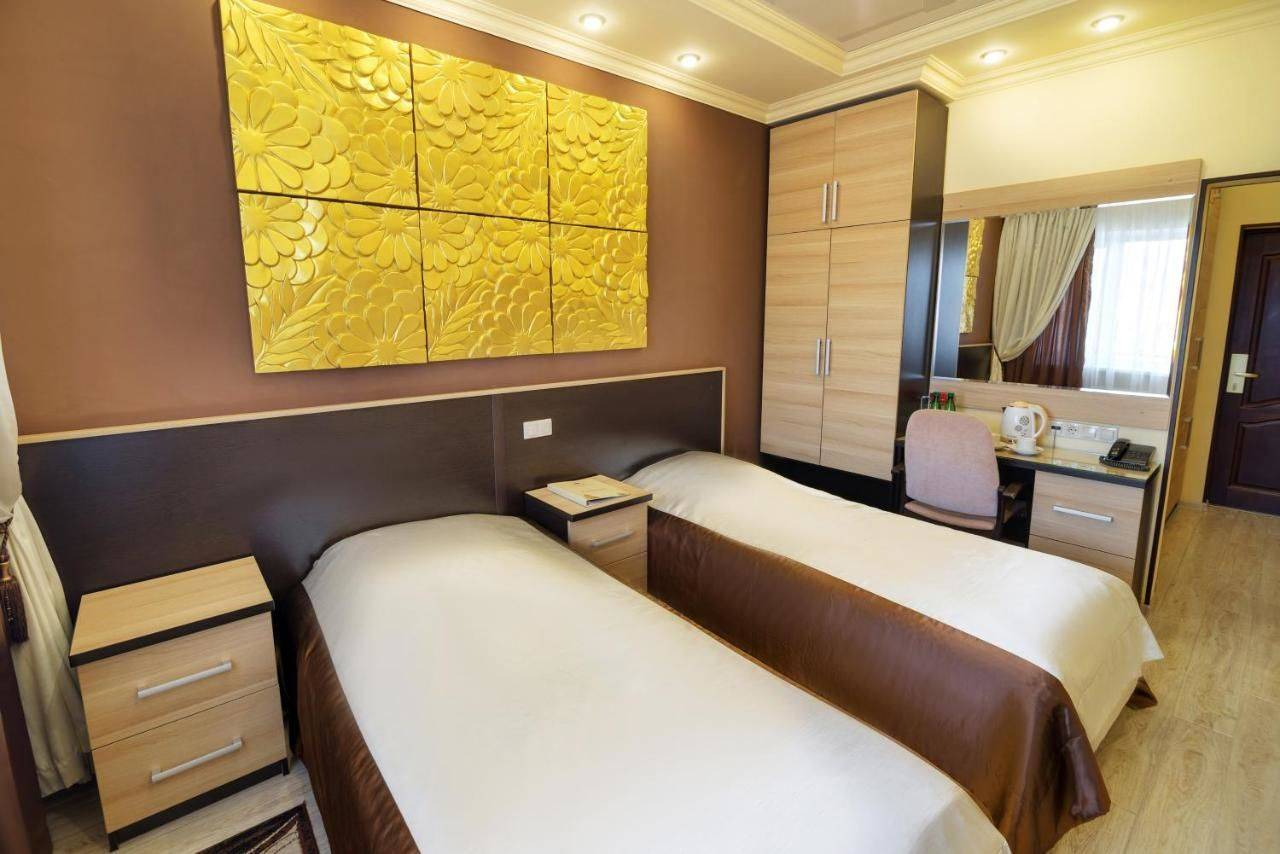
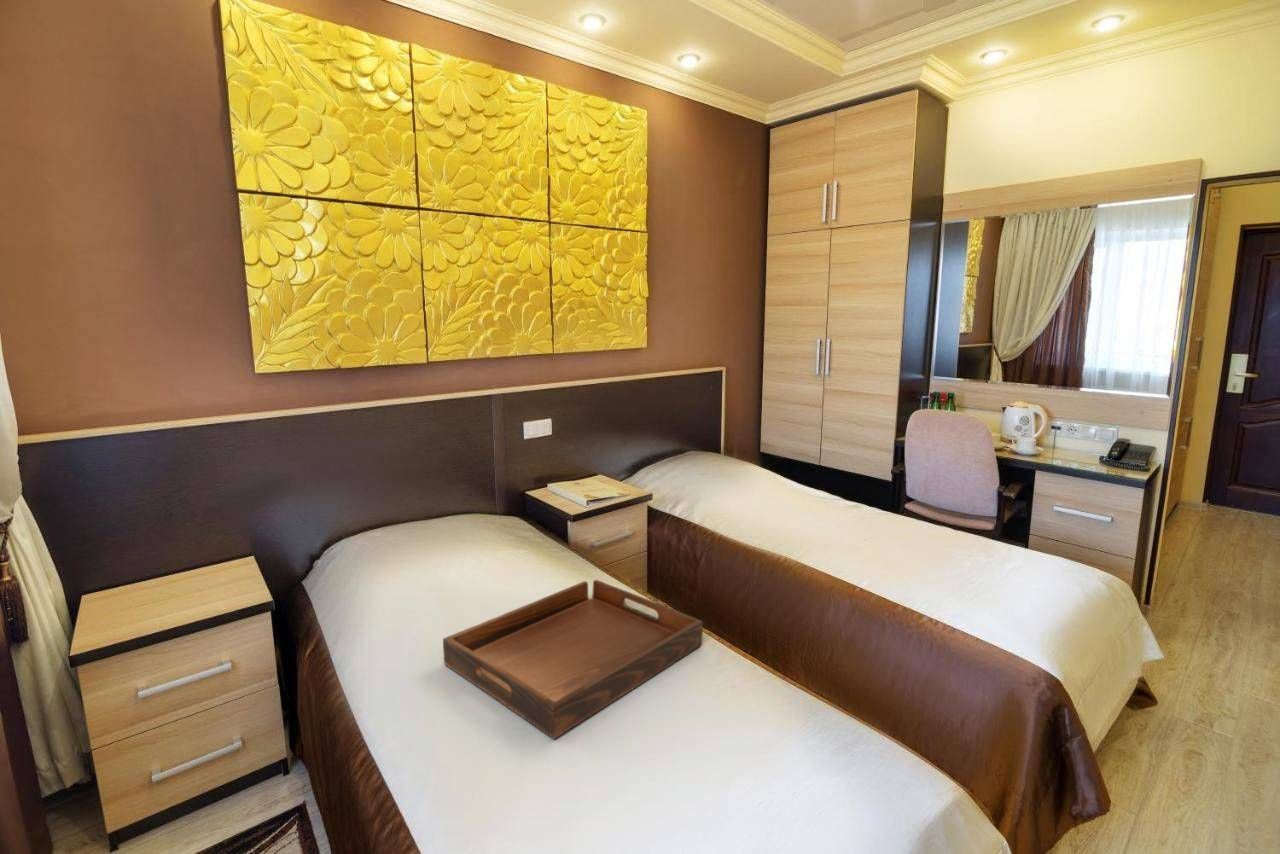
+ serving tray (577, 641)
